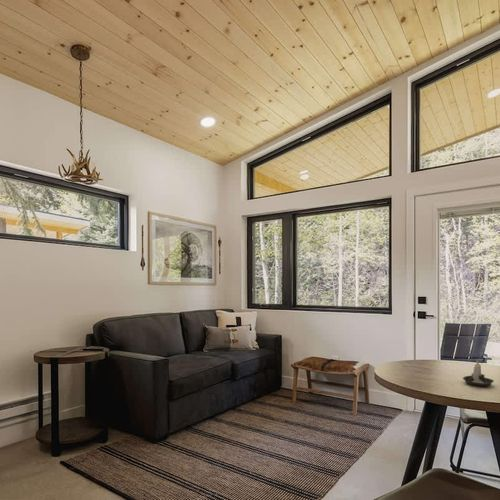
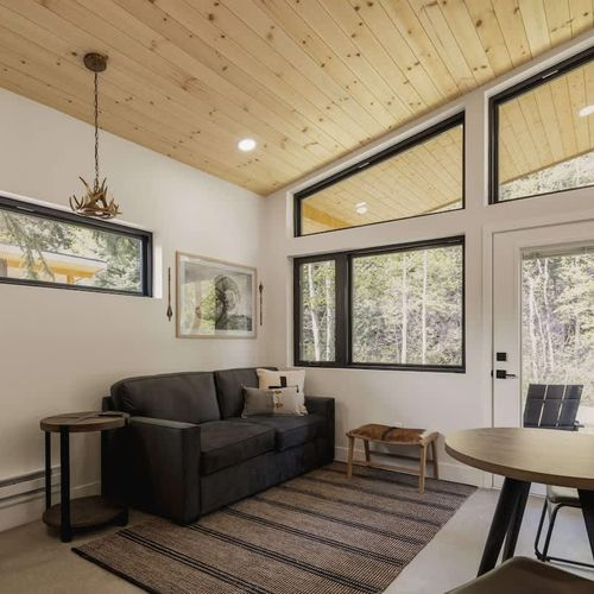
- candle (477, 371)
